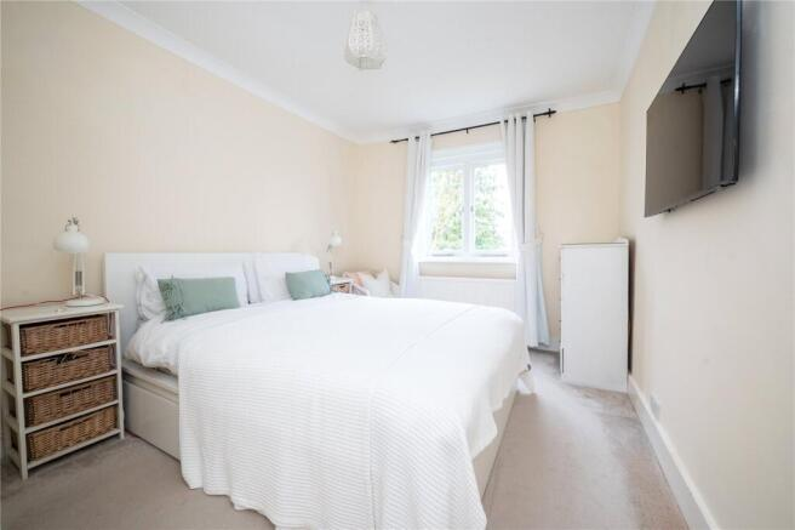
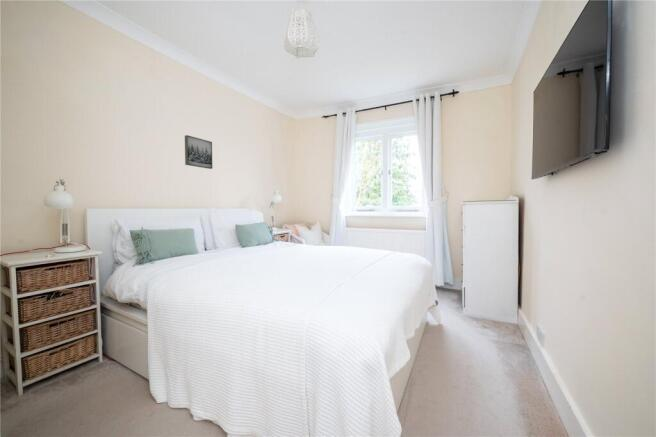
+ wall art (199, 152)
